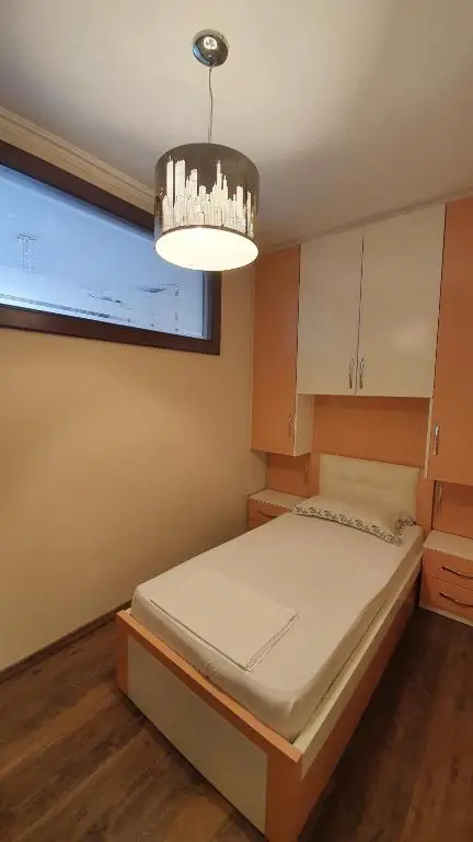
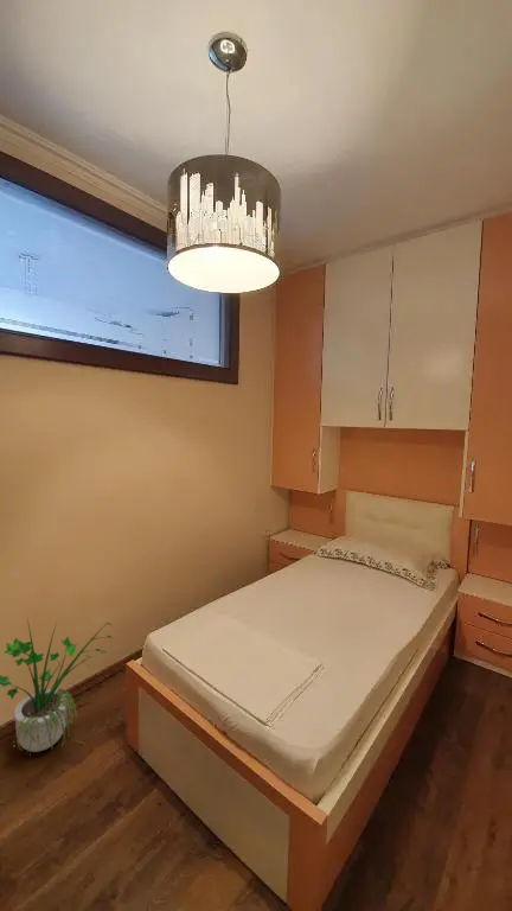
+ potted plant (59, 669)
